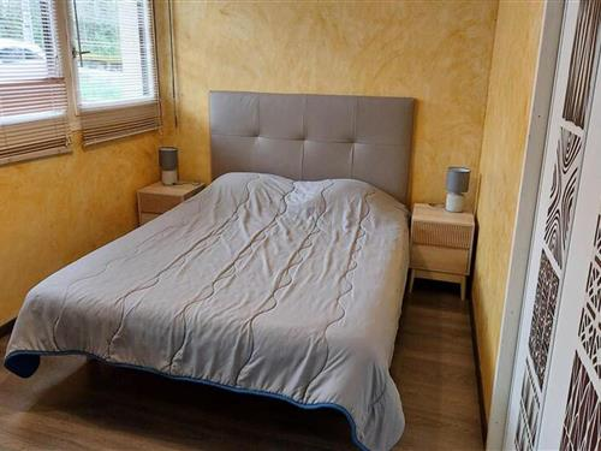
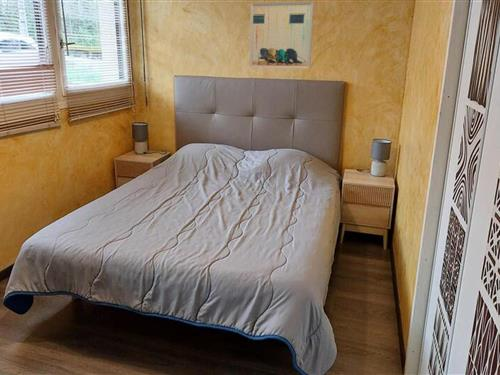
+ wall art (280, 36)
